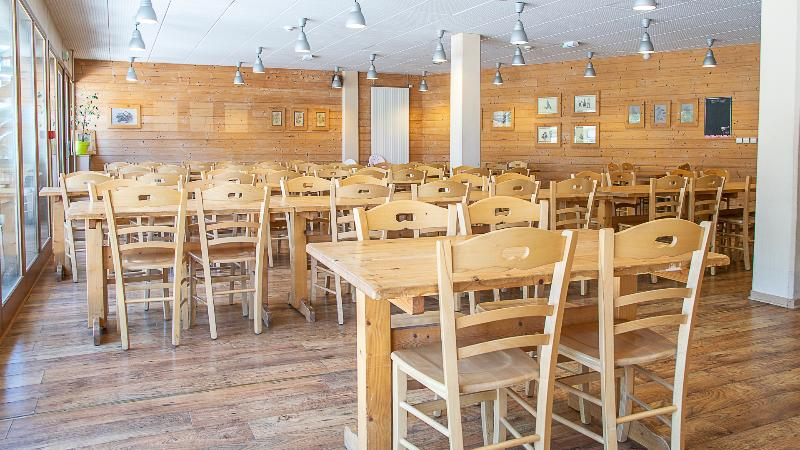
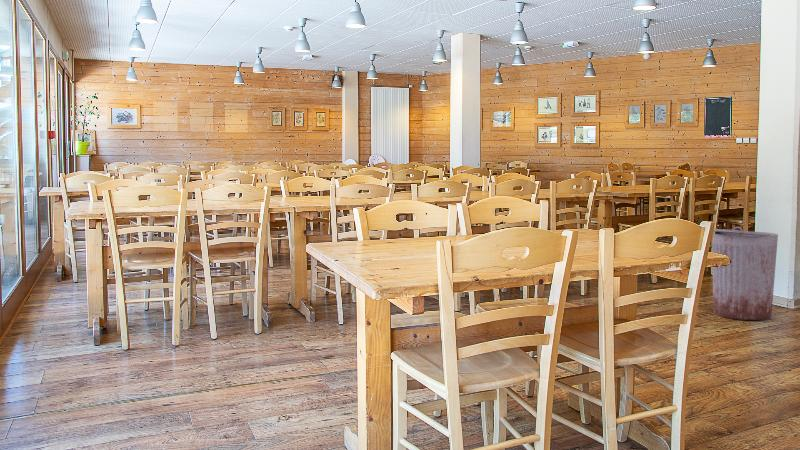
+ trash can (739, 271)
